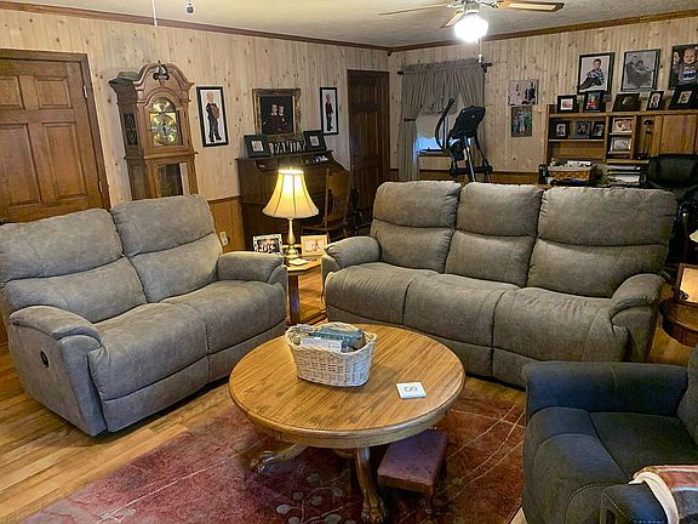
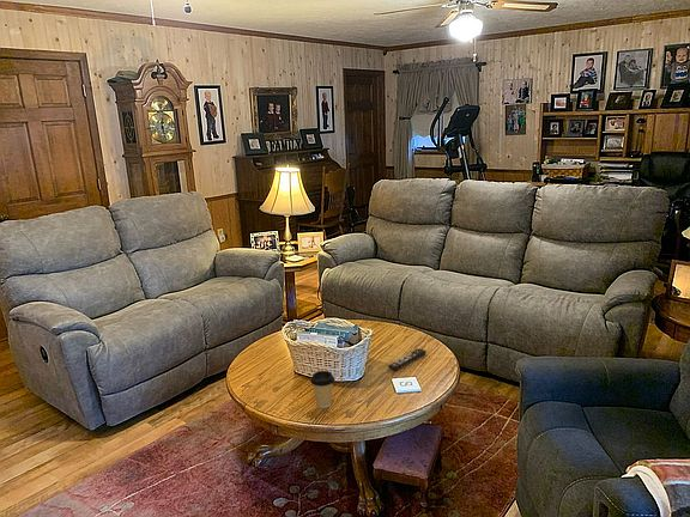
+ coffee cup (322, 389)
+ remote control (407, 358)
